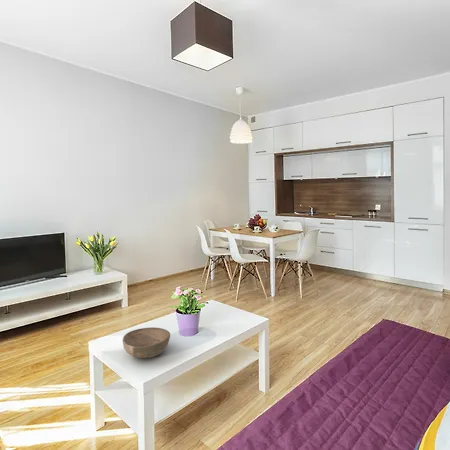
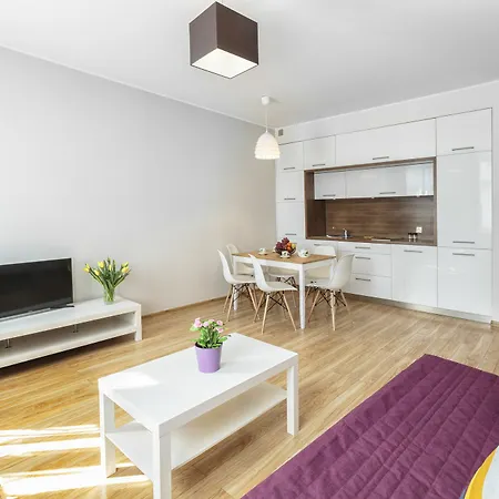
- bowl (147, 345)
